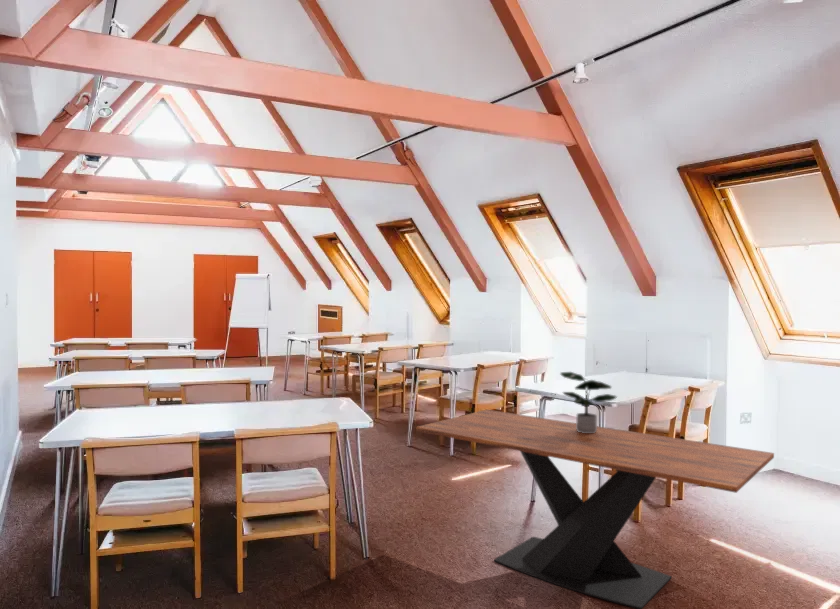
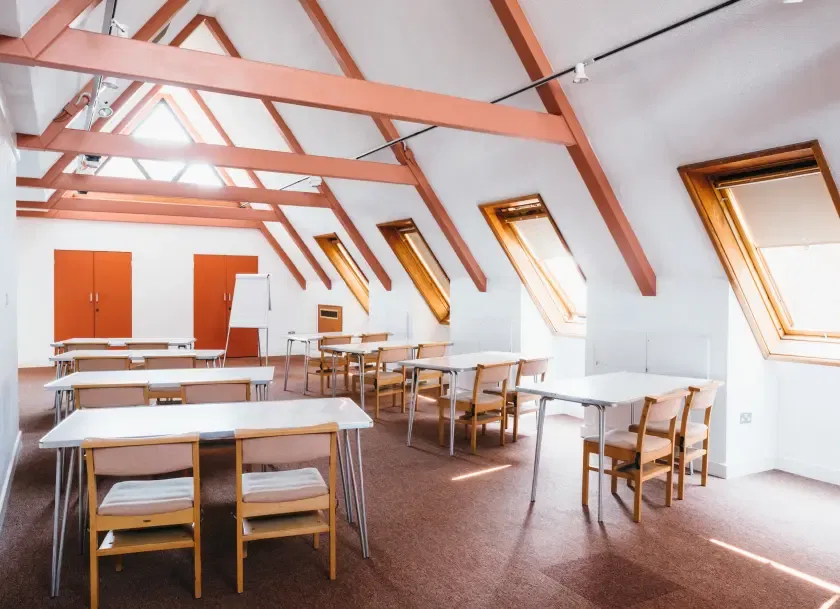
- potted plant (587, 401)
- dining table (580, 504)
